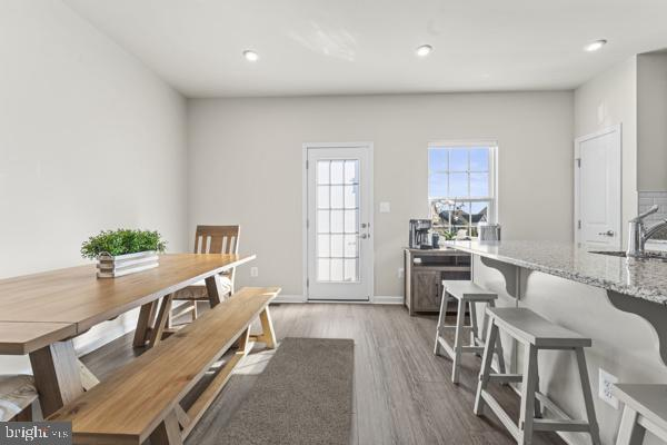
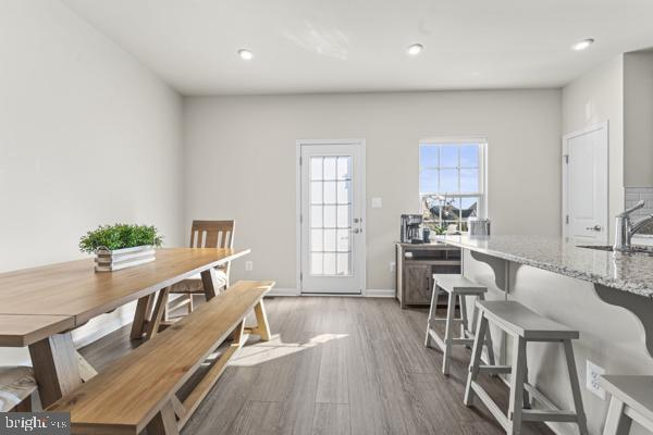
- rug (305, 378)
